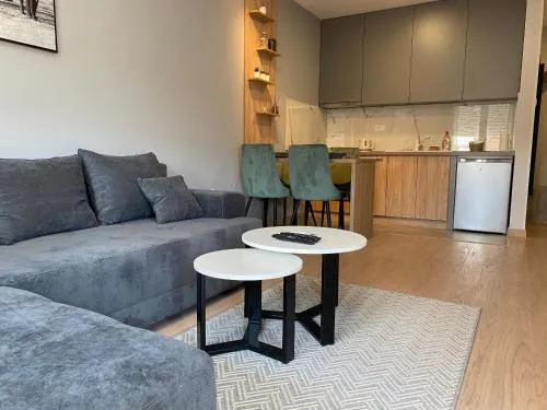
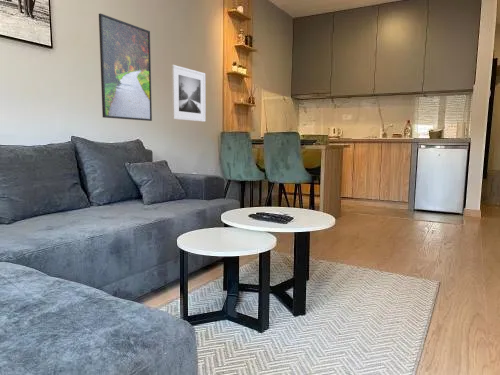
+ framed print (189, 95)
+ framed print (127, 71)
